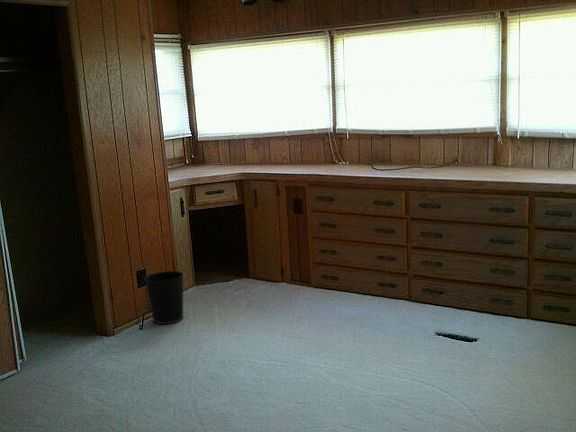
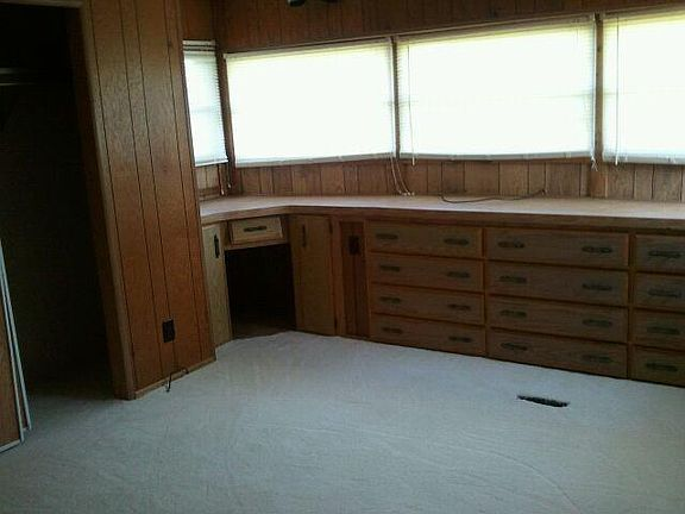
- wastebasket (166, 297)
